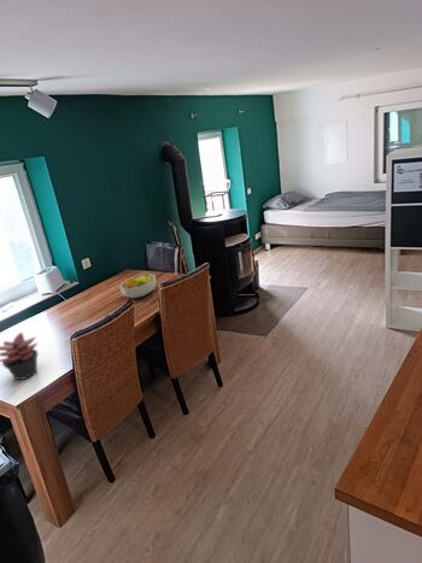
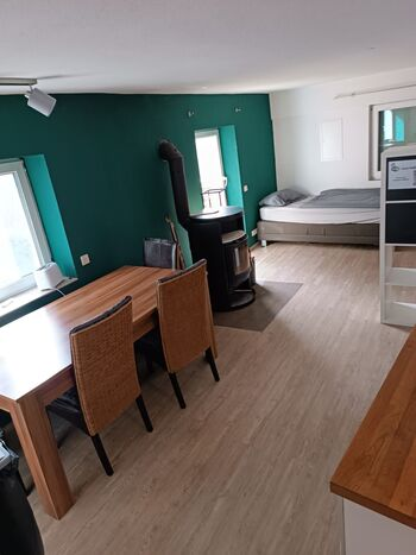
- fruit bowl (139, 283)
- succulent plant (19, 357)
